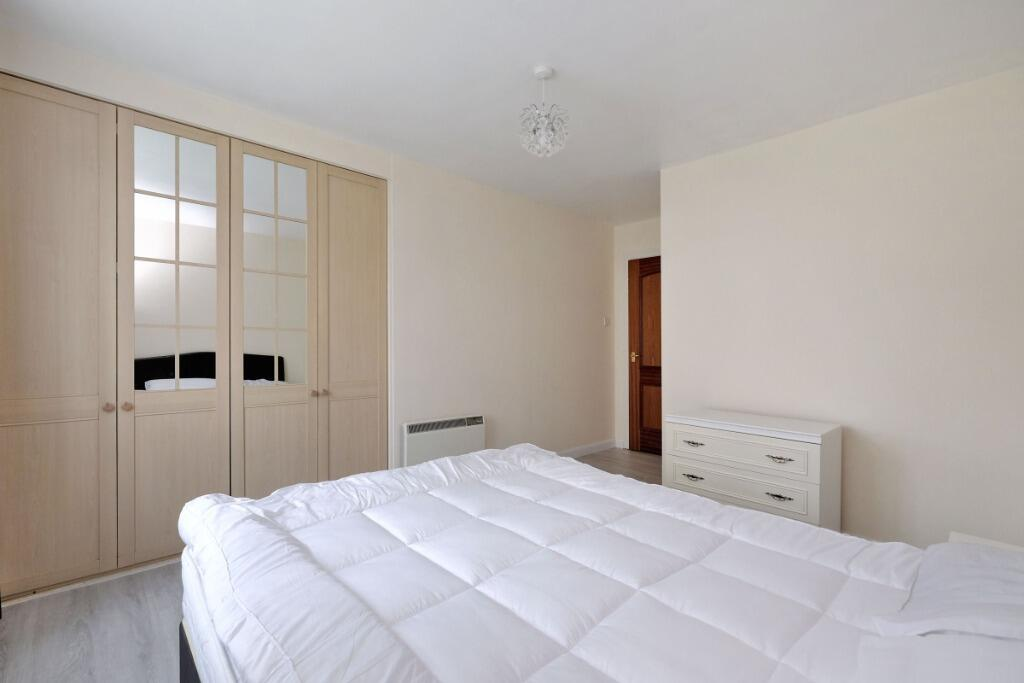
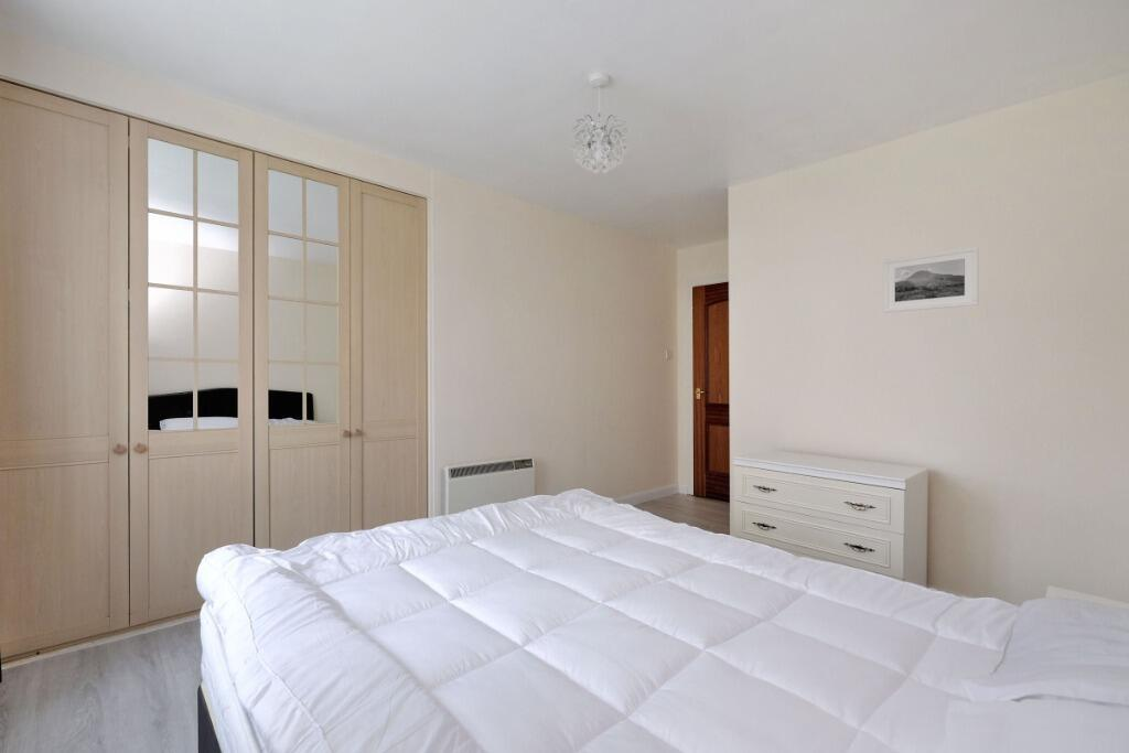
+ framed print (928, 281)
